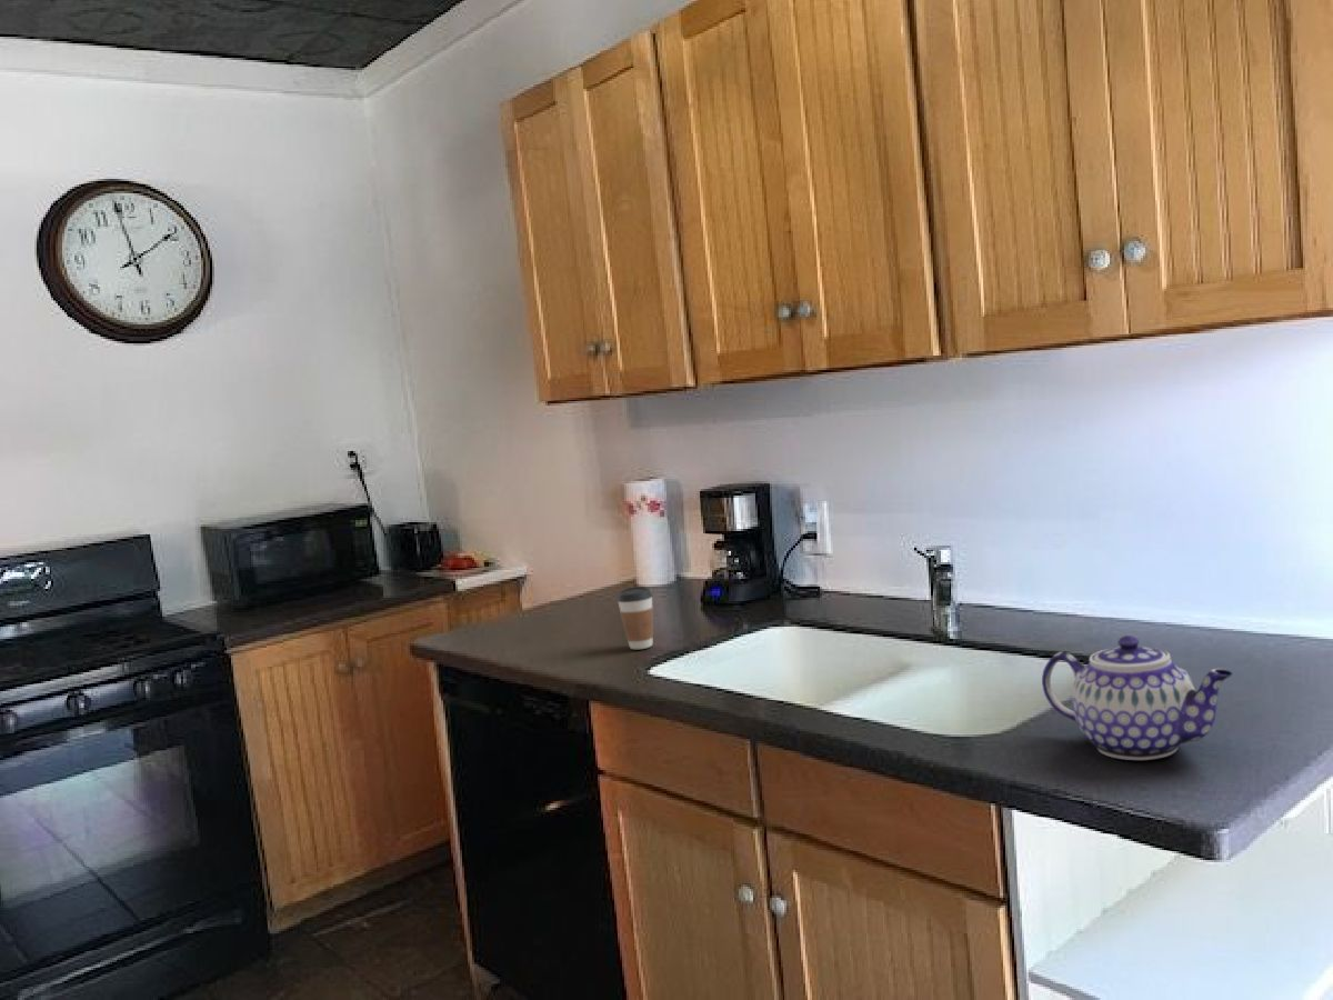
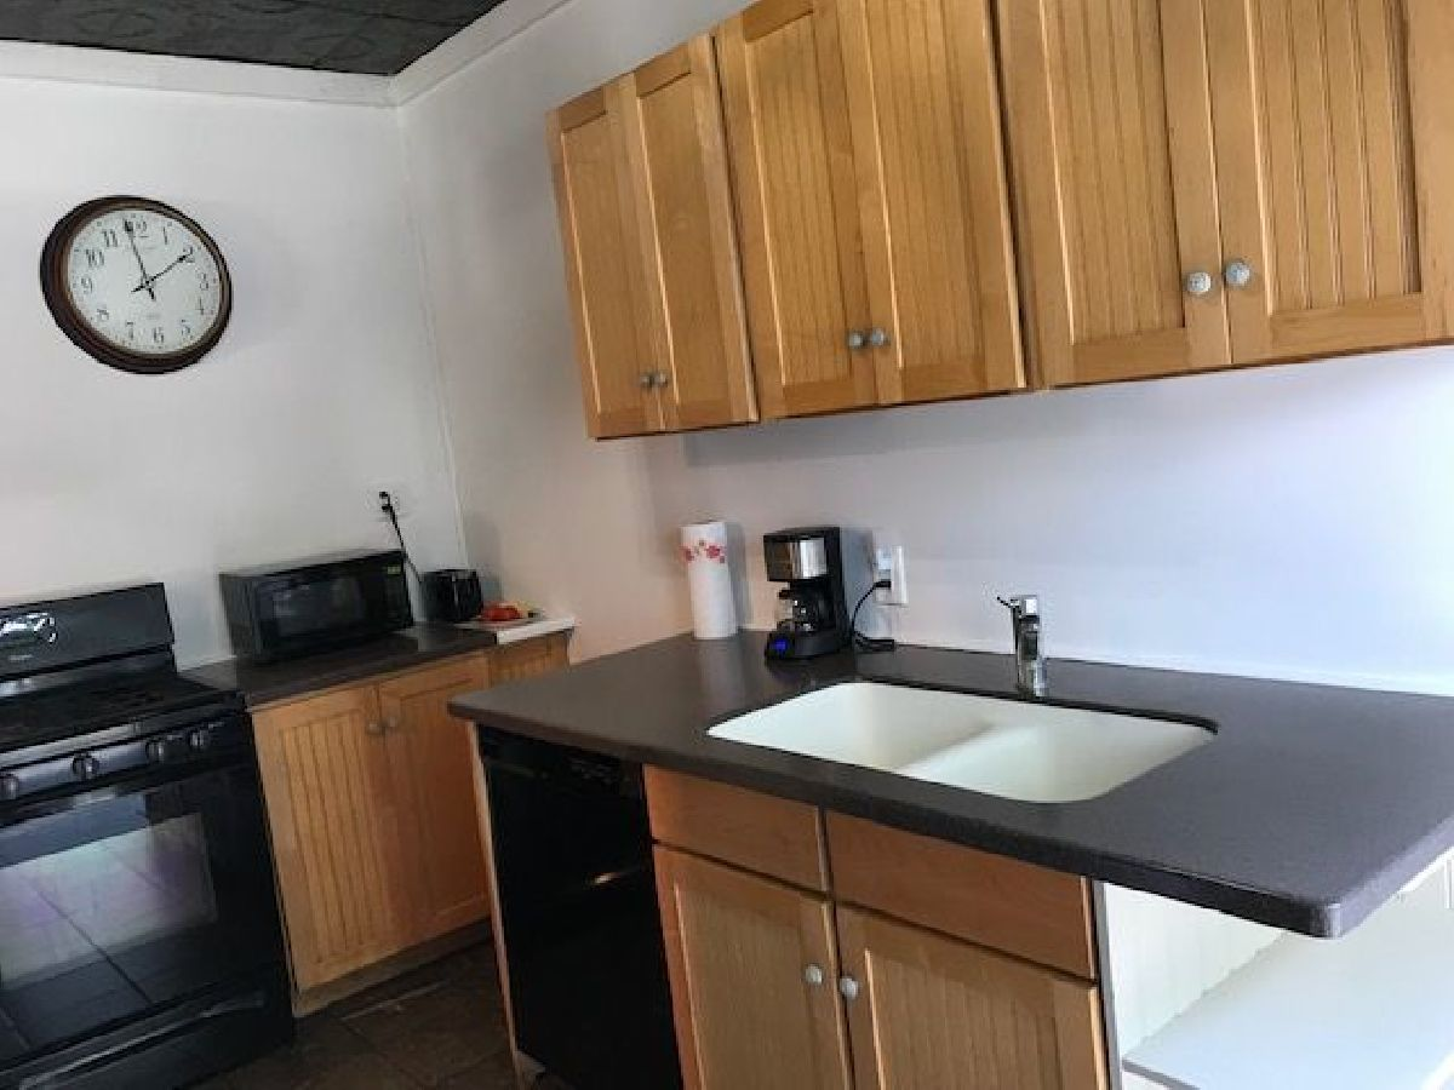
- teapot (1132, 691)
- coffee cup (637, 618)
